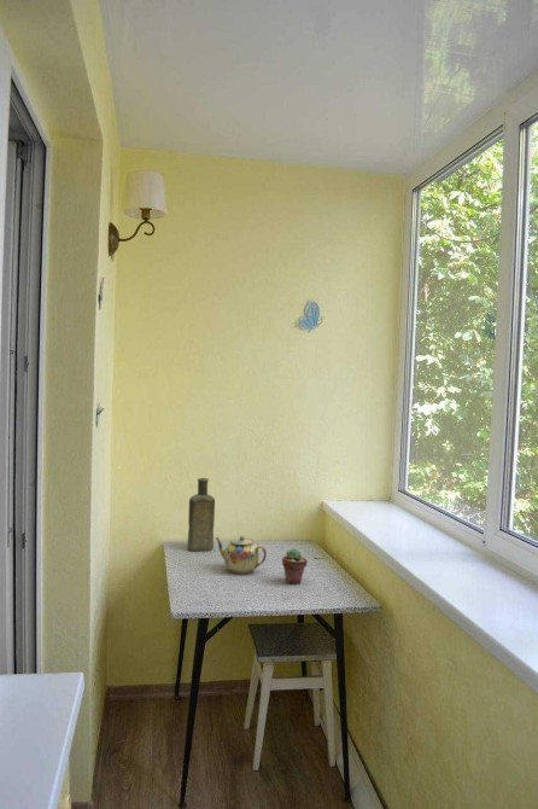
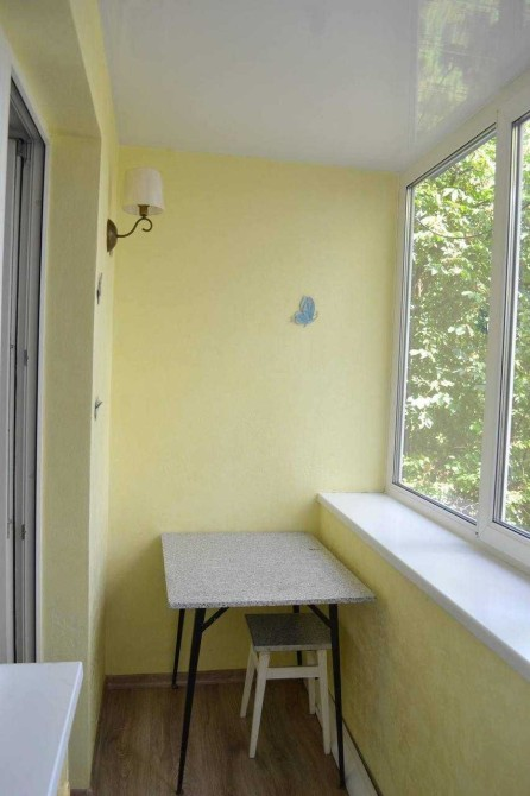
- teapot (239, 552)
- bottle (199, 513)
- potted succulent (293, 565)
